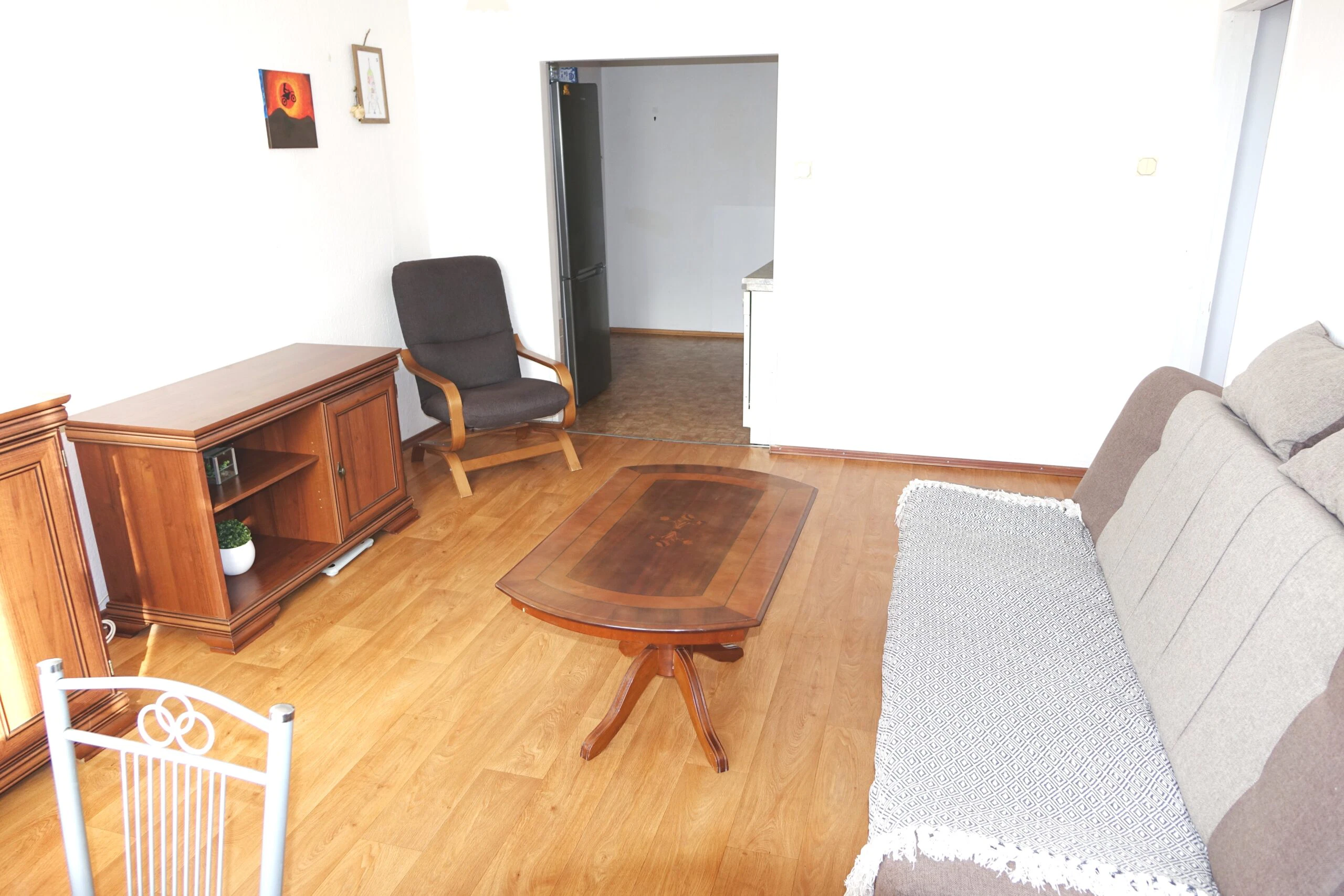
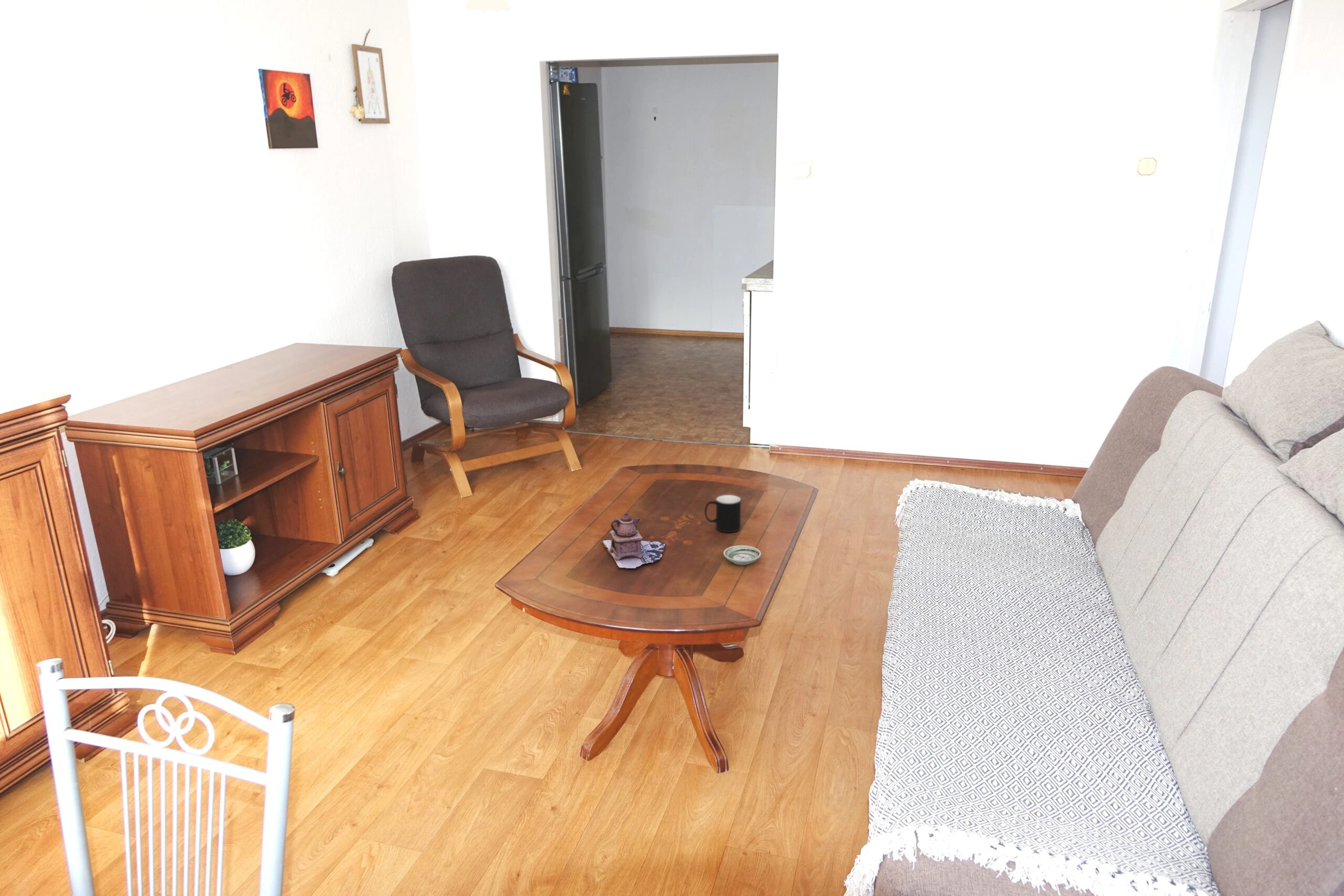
+ cup (722, 513)
+ teapot (629, 535)
+ saucer (742, 556)
